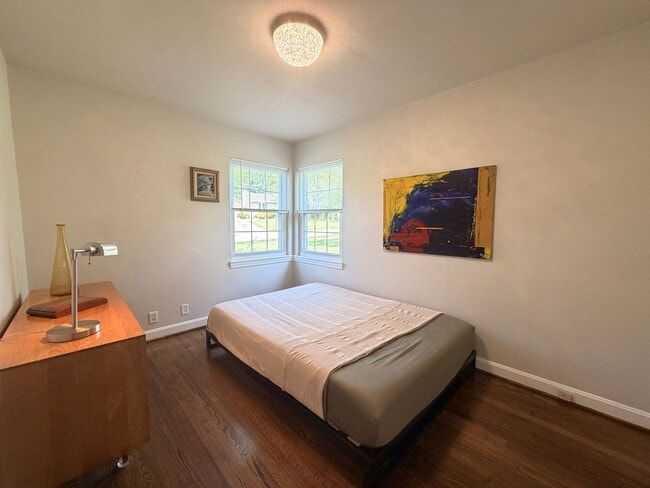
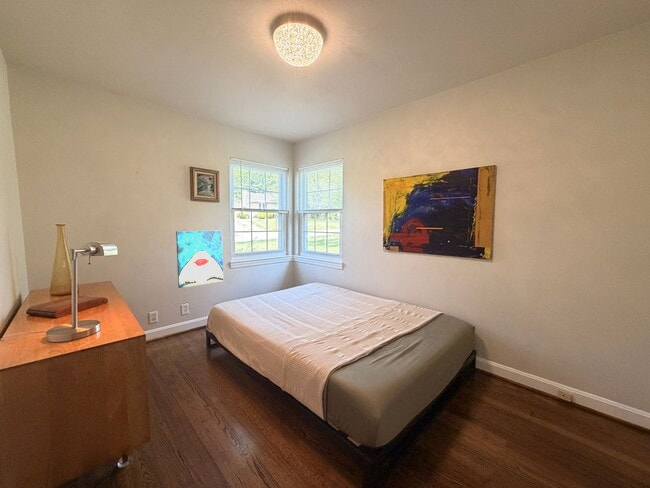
+ wall art (201, 257)
